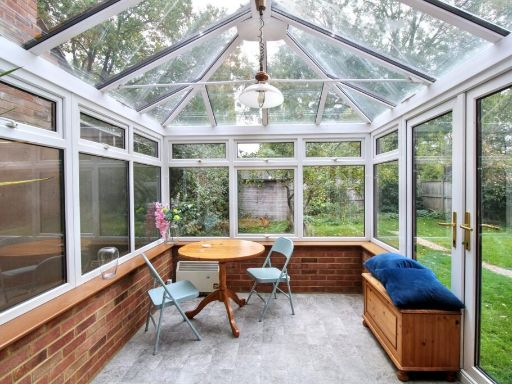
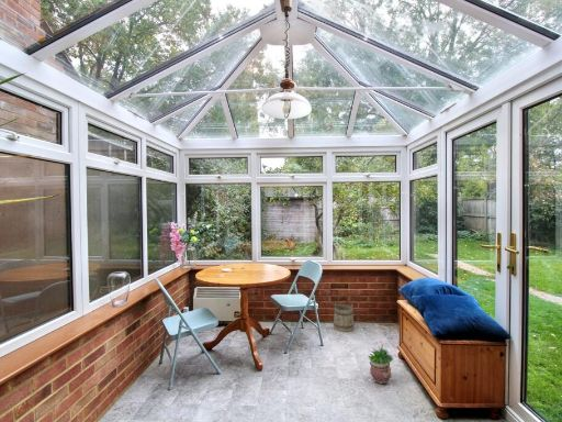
+ bucket (344, 311)
+ potted plant (379, 363)
